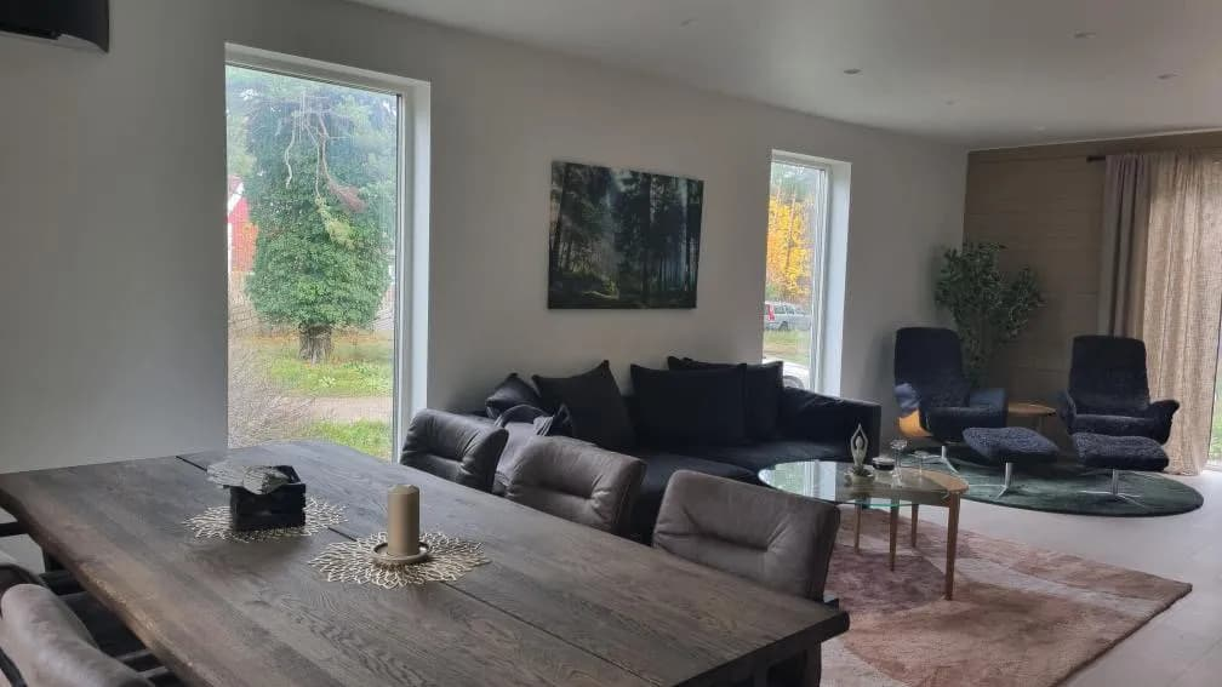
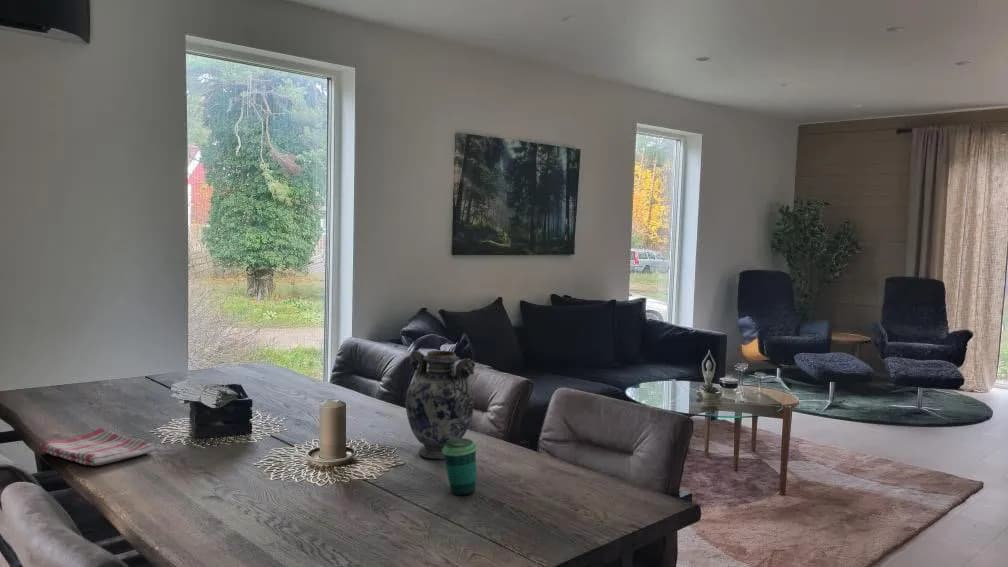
+ dish towel (98, 446)
+ cup (459, 466)
+ decorative vase (439, 403)
